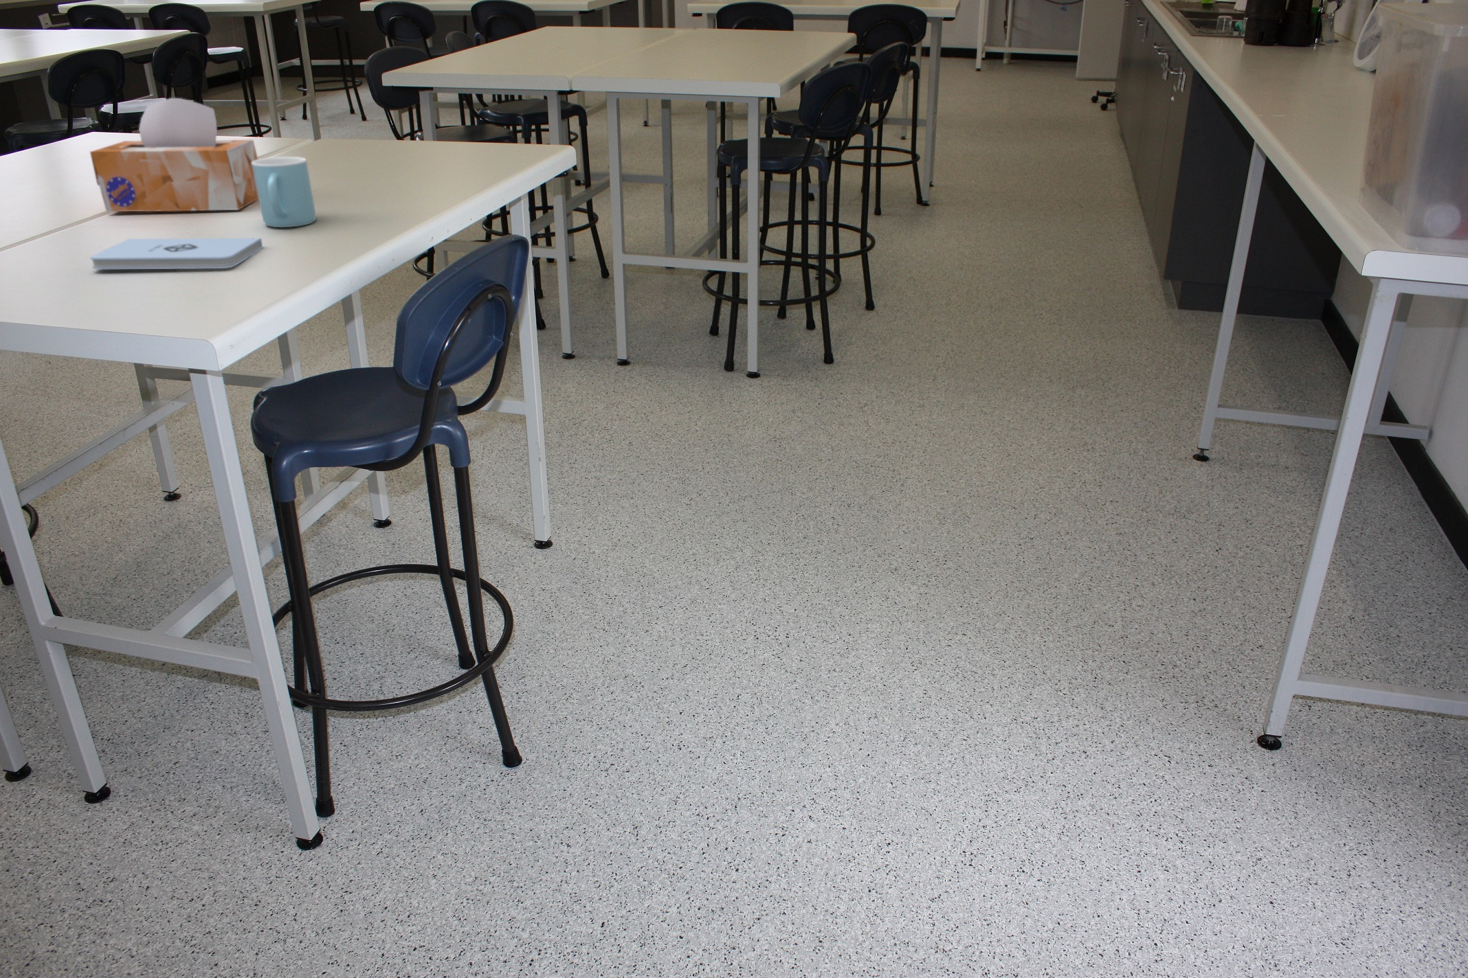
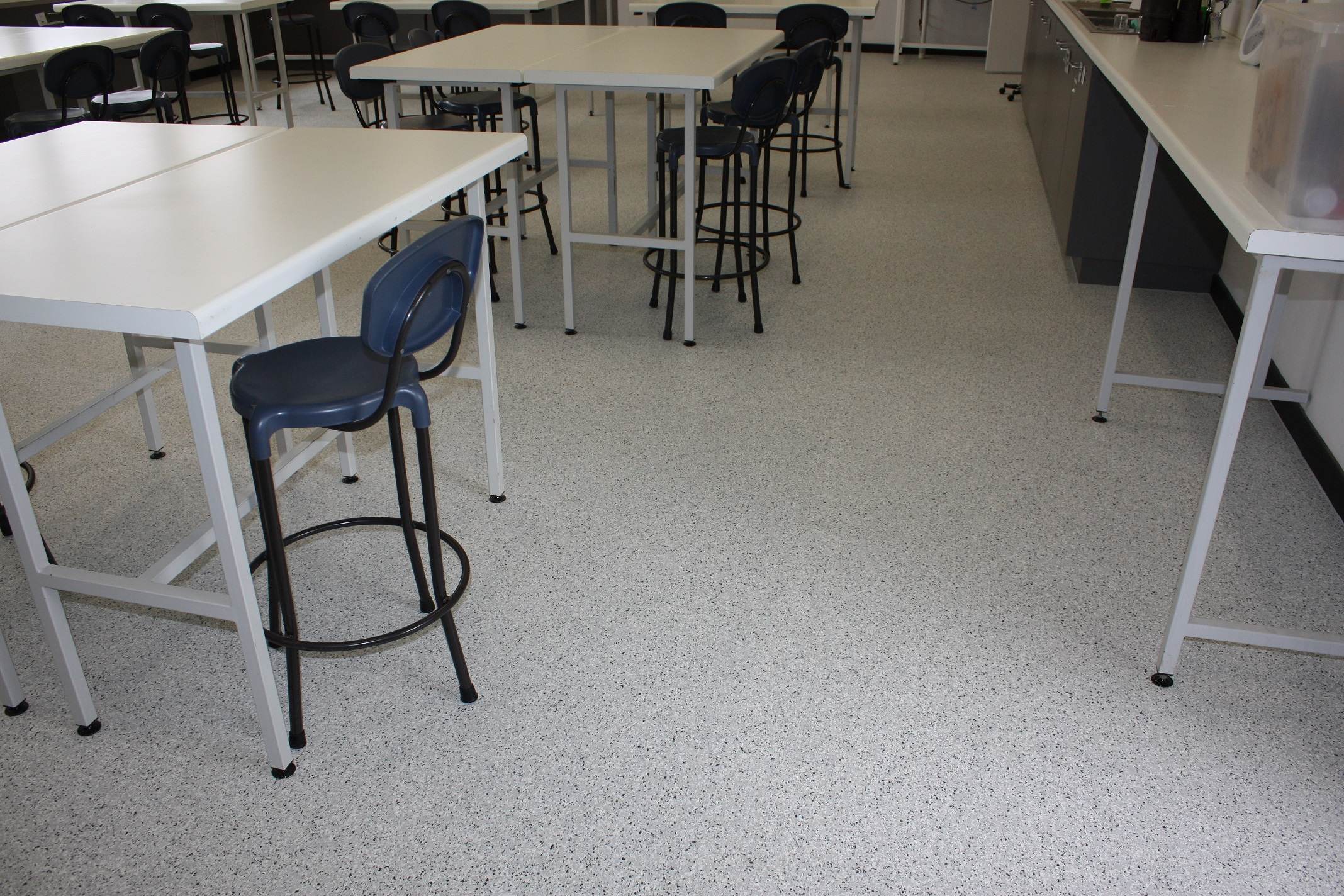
- tissue box (176, 153)
- notepad (178, 253)
- mug (282, 193)
